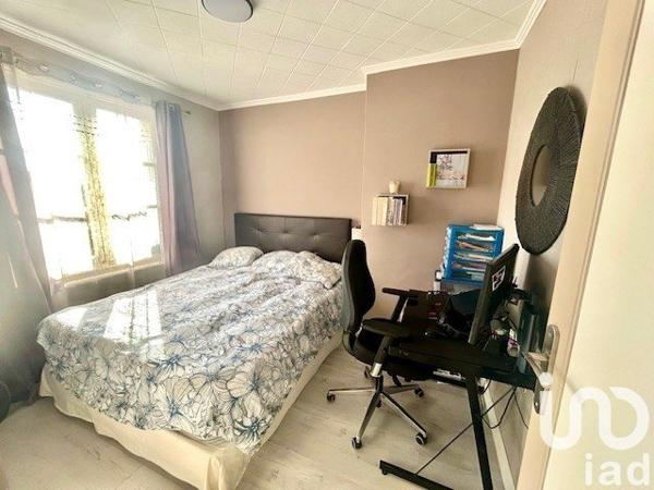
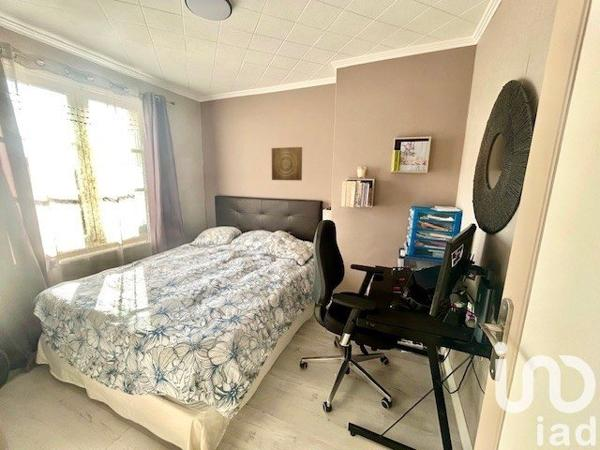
+ wall art (286, 164)
